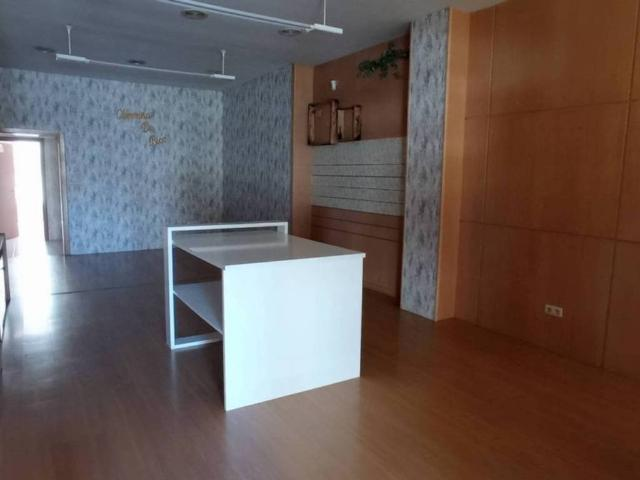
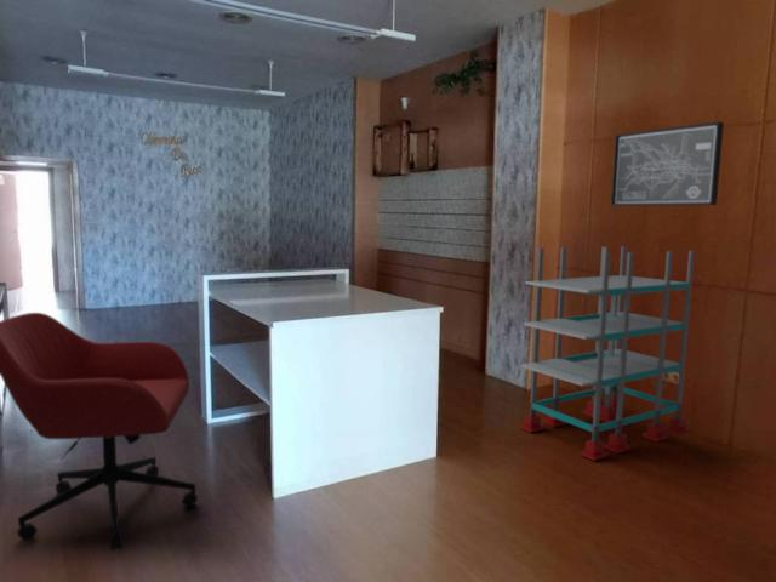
+ office chair (102, 416)
+ shelving unit (606, 340)
+ wall art (662, 167)
